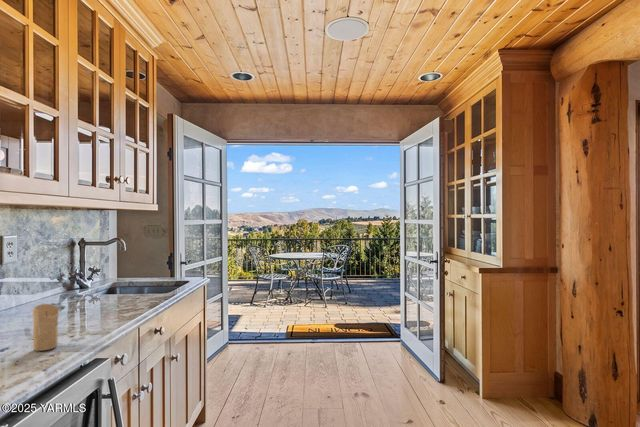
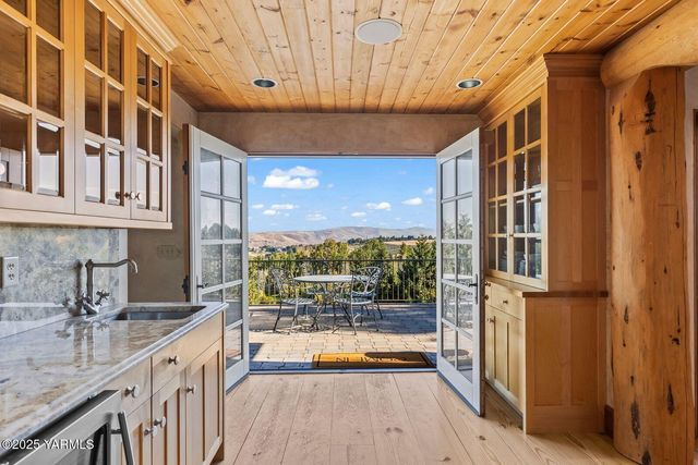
- candle (45, 326)
